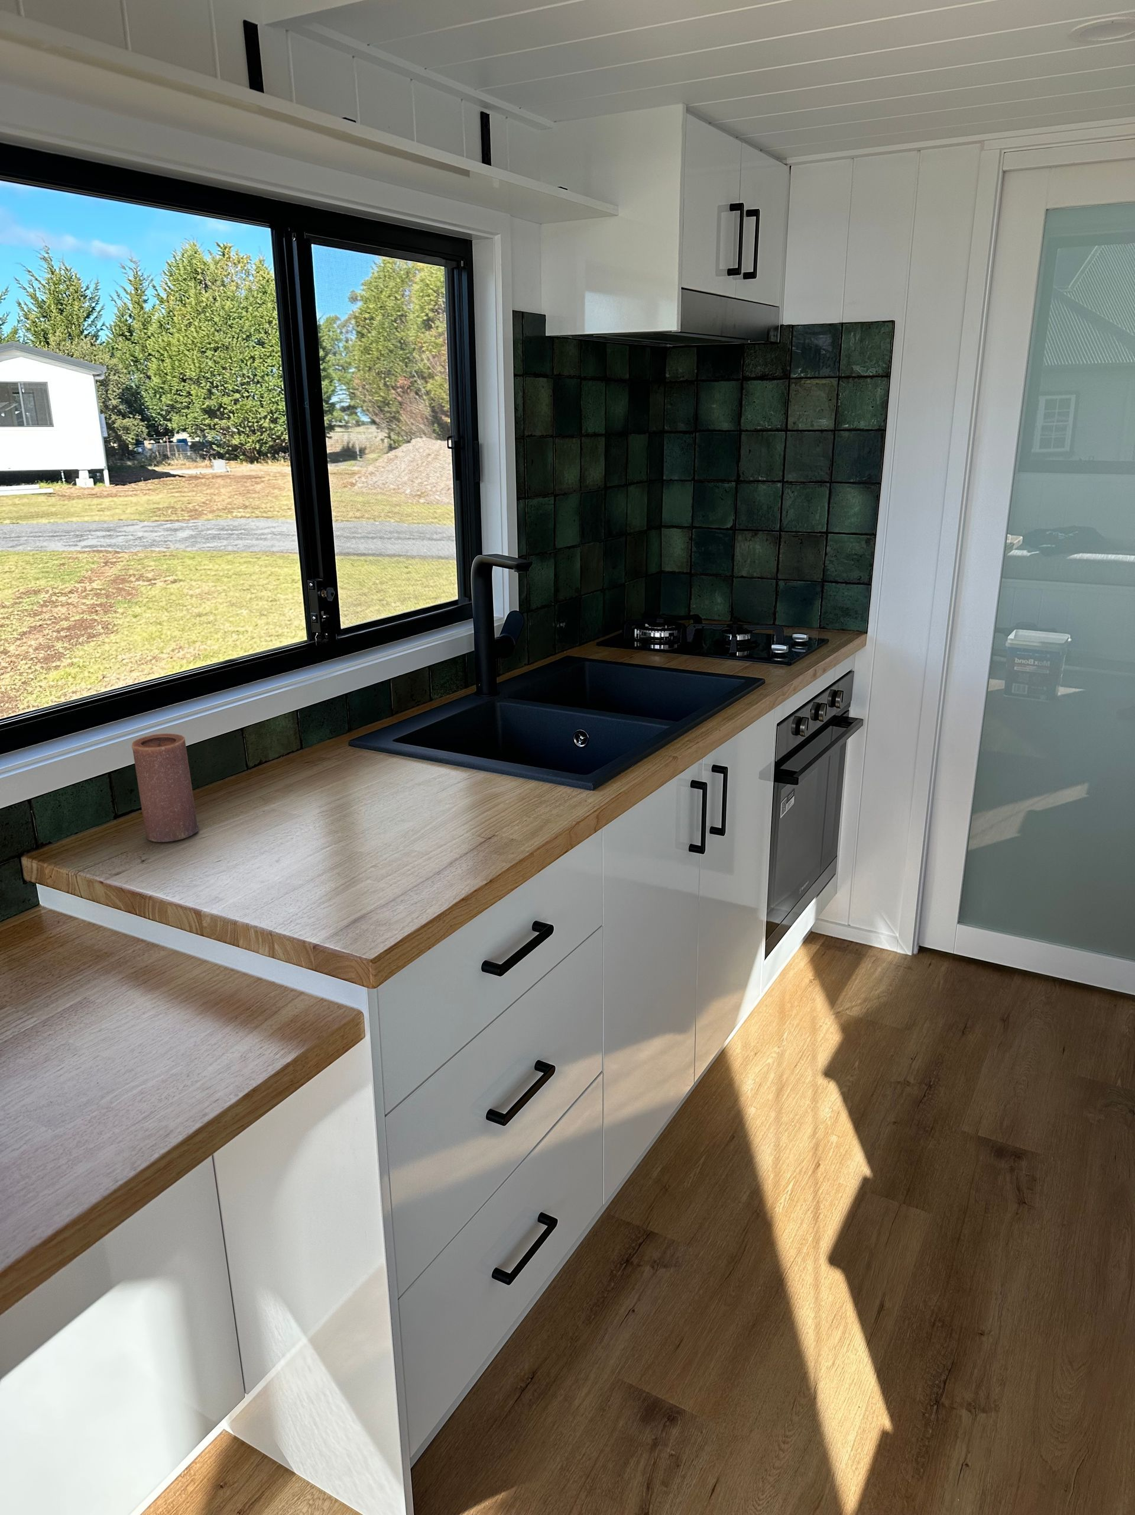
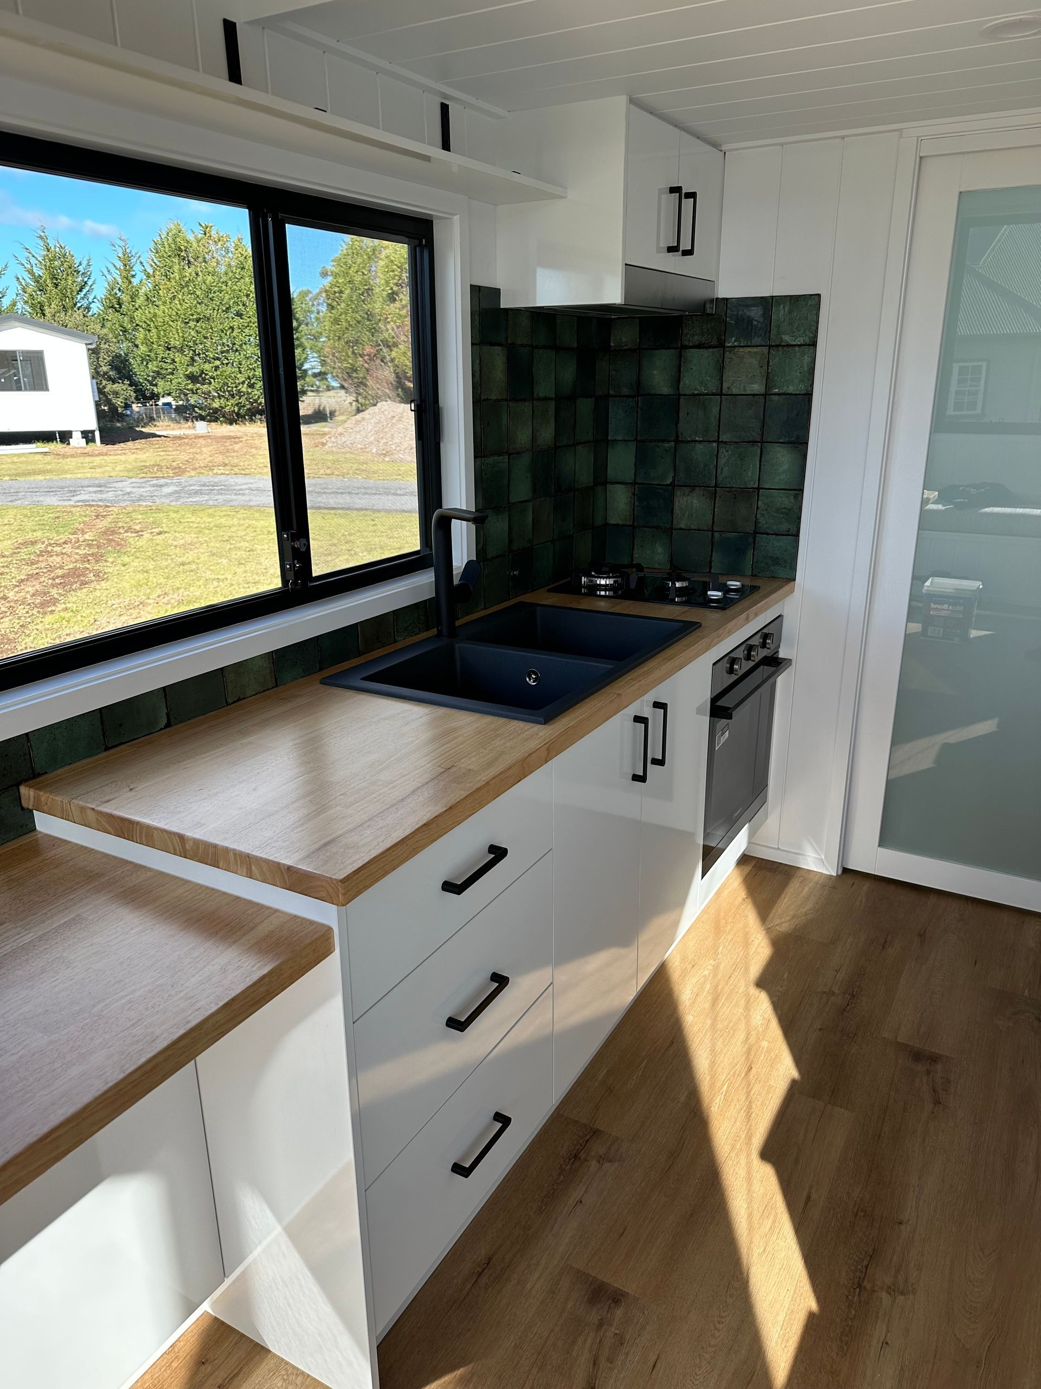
- candle (166, 787)
